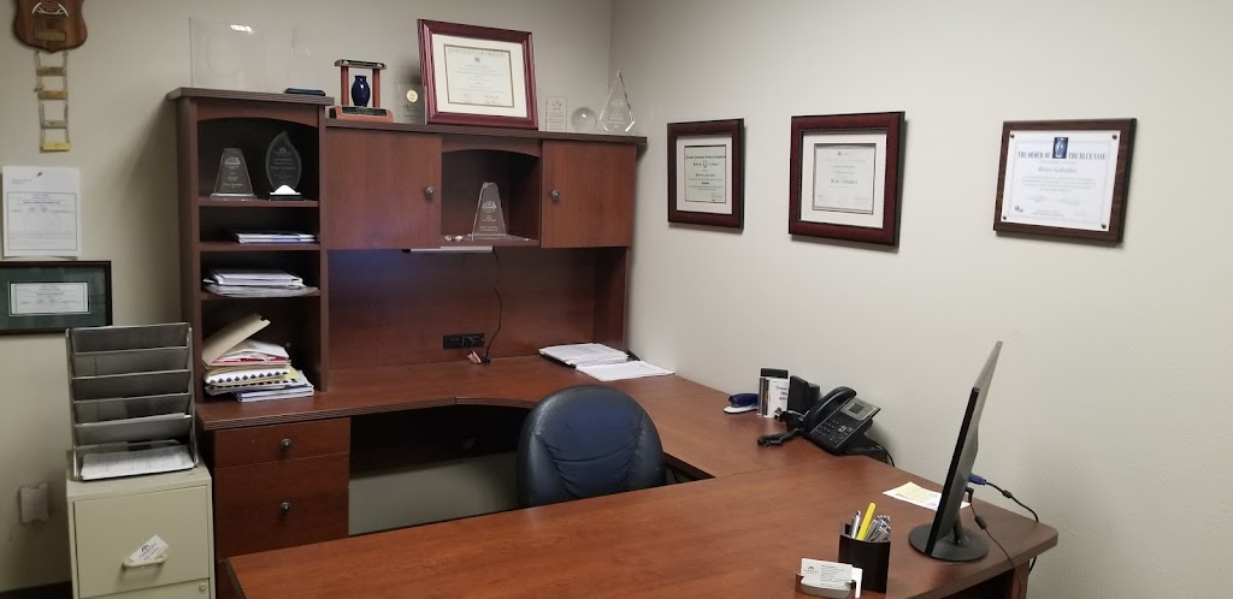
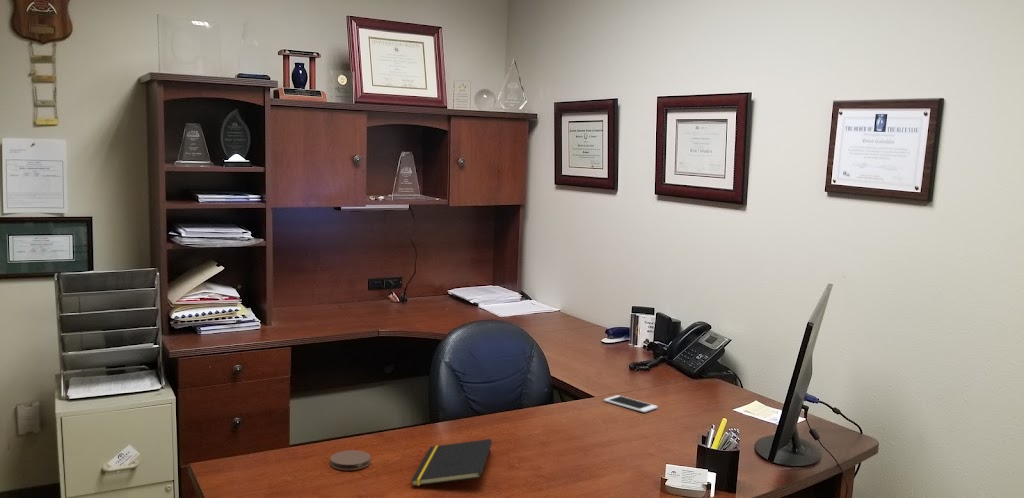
+ coaster (350, 459)
+ notepad (453, 461)
+ cell phone (630, 403)
